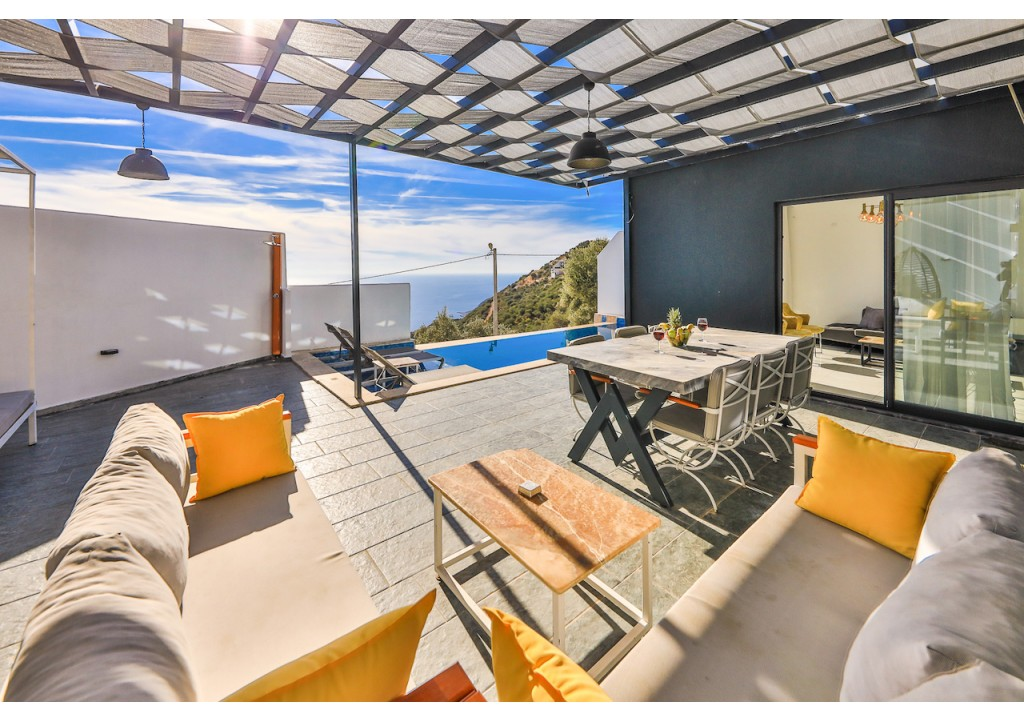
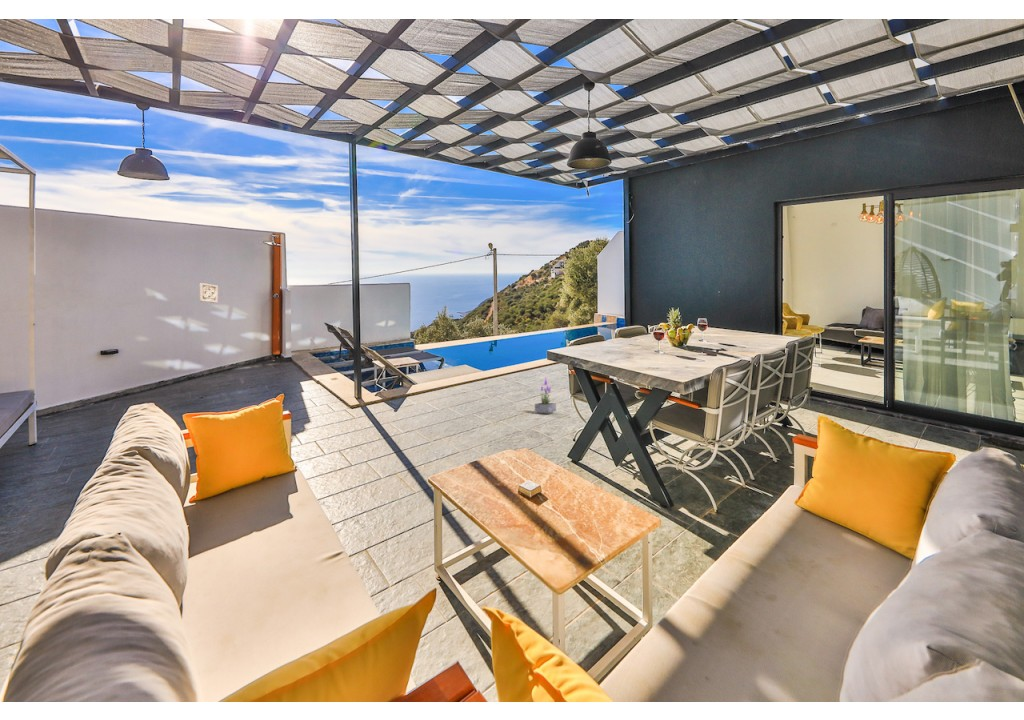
+ wall ornament (208, 293)
+ potted plant (545, 394)
